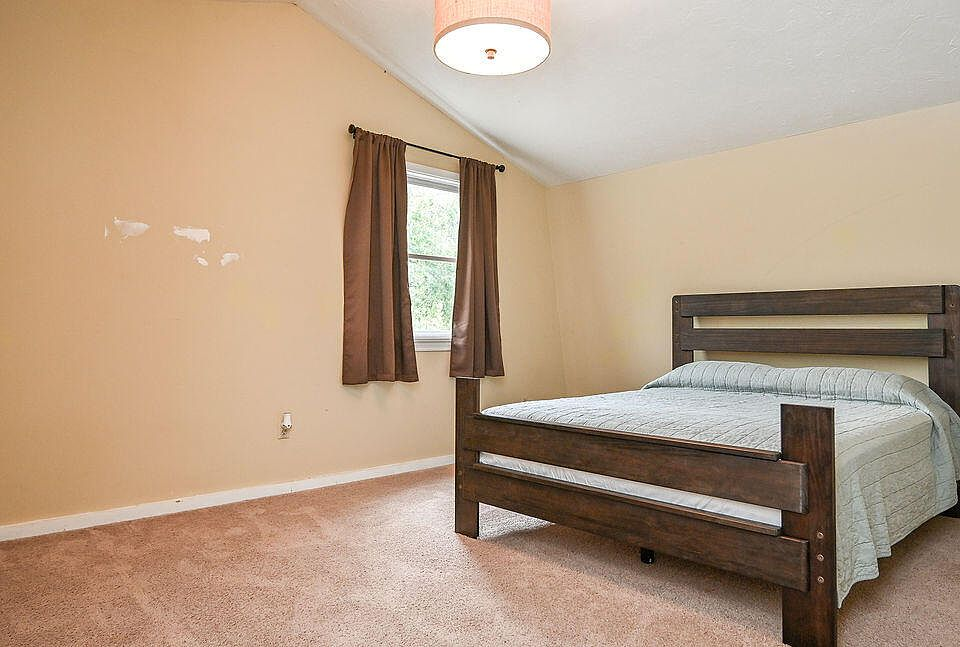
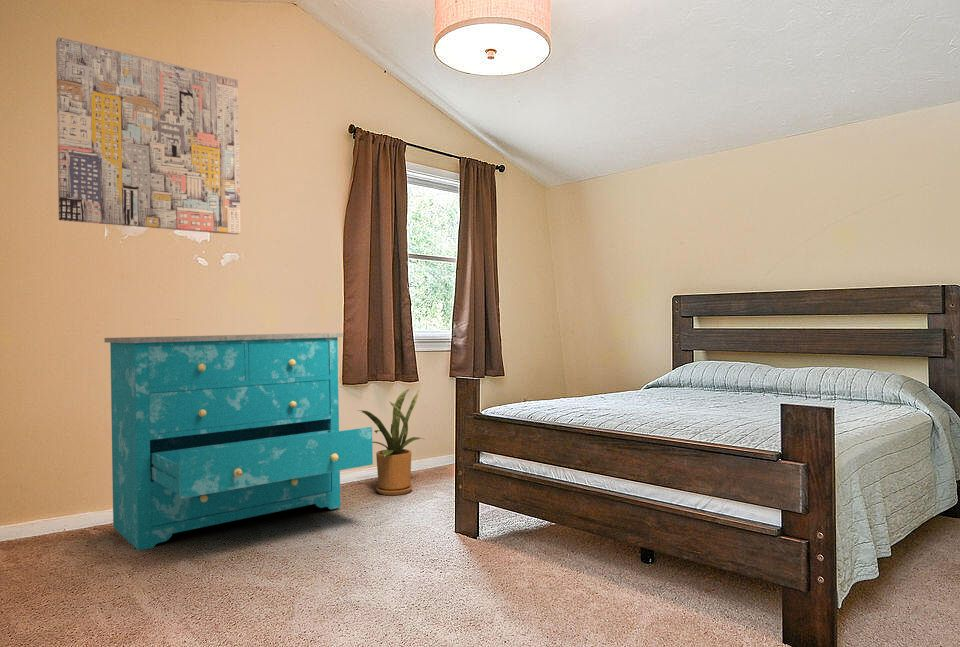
+ house plant (389, 440)
+ wall art (155, 144)
+ dresser (247, 431)
